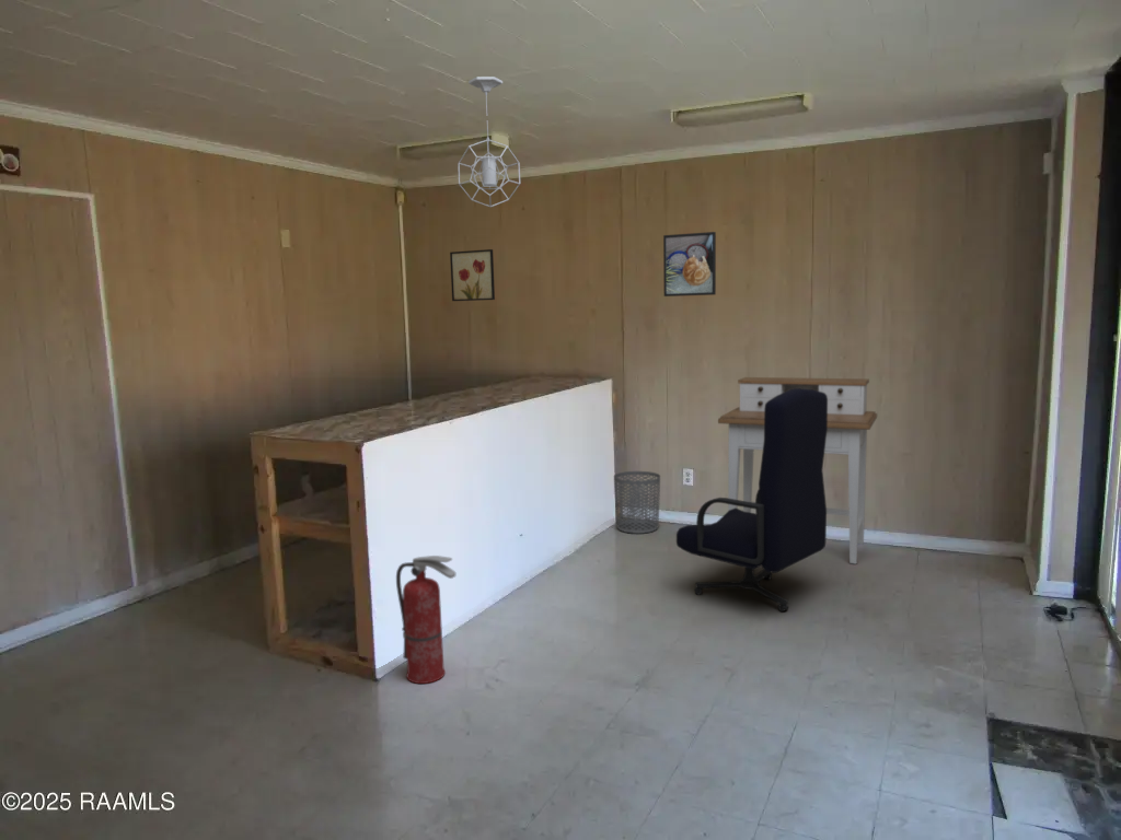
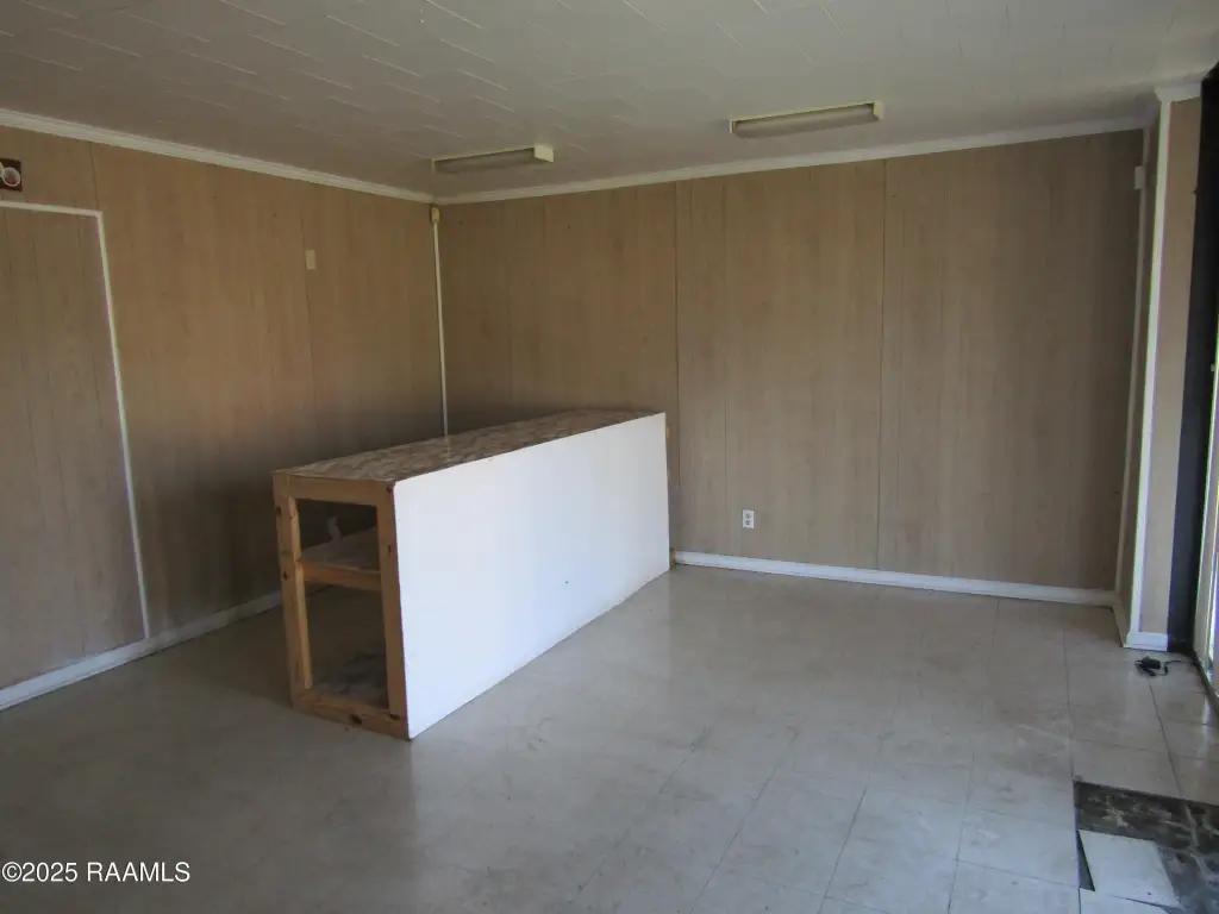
- waste bin (637, 502)
- office chair (756, 493)
- pendant light (487, 144)
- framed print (689, 265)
- wall art (472, 276)
- fire extinguisher (427, 616)
- desk (824, 453)
